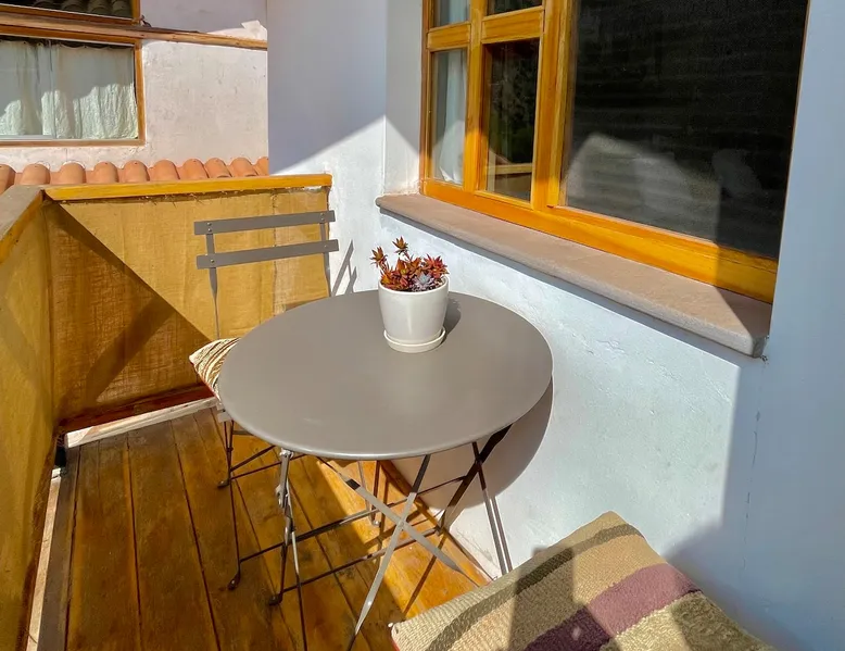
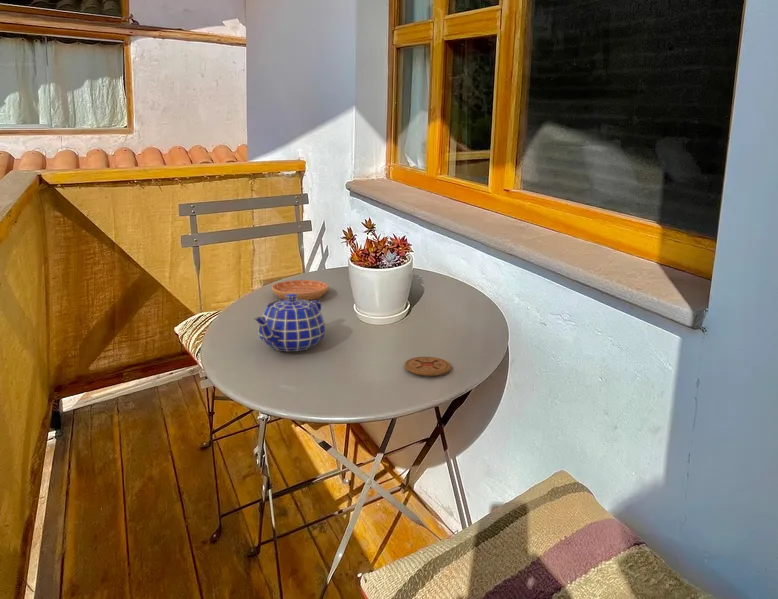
+ coaster (427, 365)
+ teapot (289, 320)
+ saucer (300, 290)
